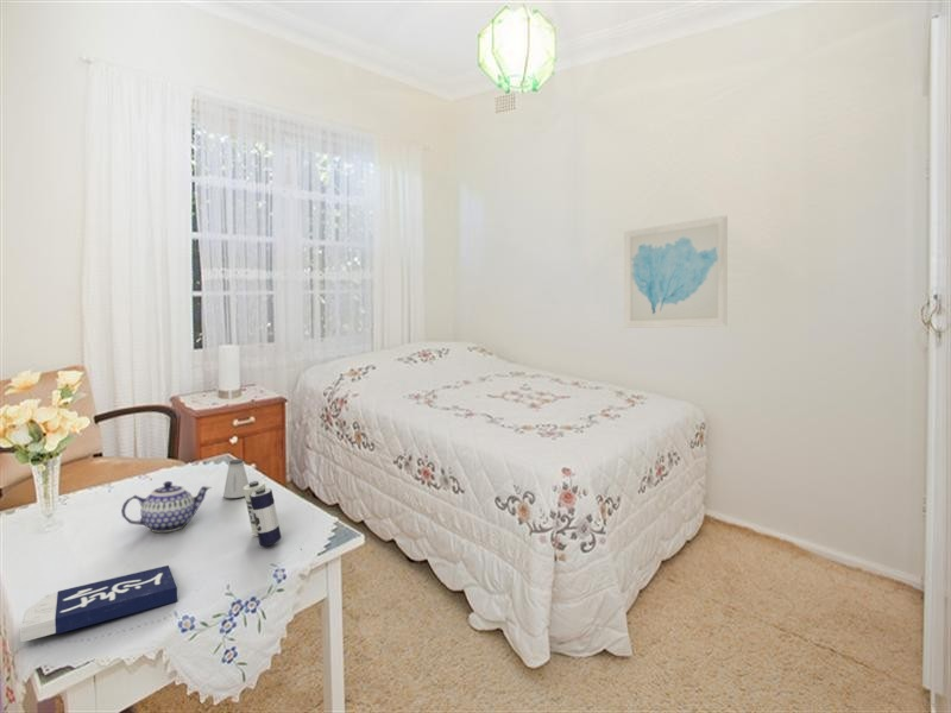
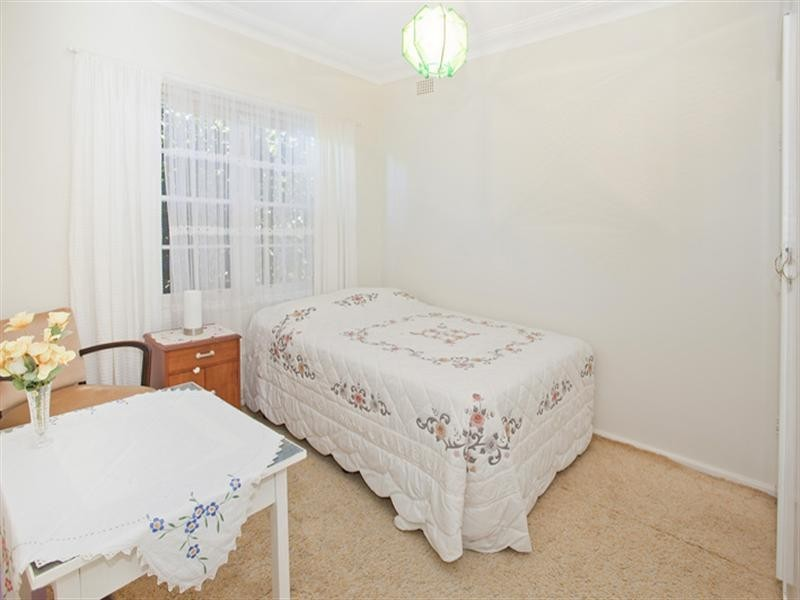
- teapot (168, 504)
- saltshaker (237, 477)
- candle (270, 513)
- book (103, 599)
- wall art (672, 276)
